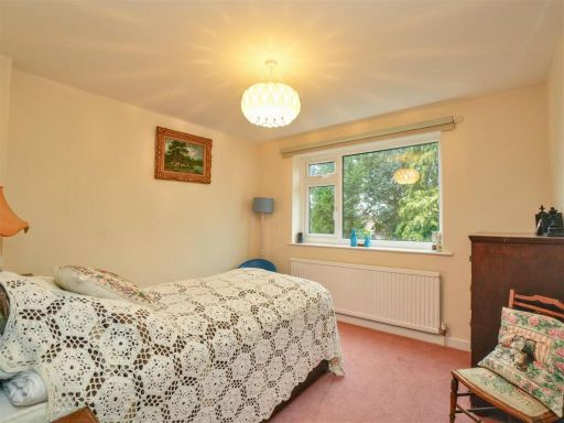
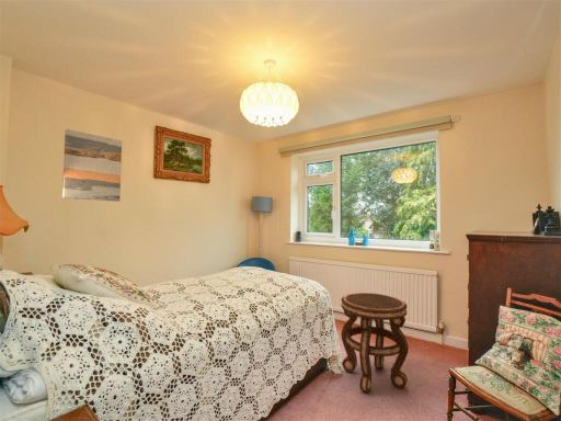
+ side table (369, 339)
+ wall art (93, 167)
